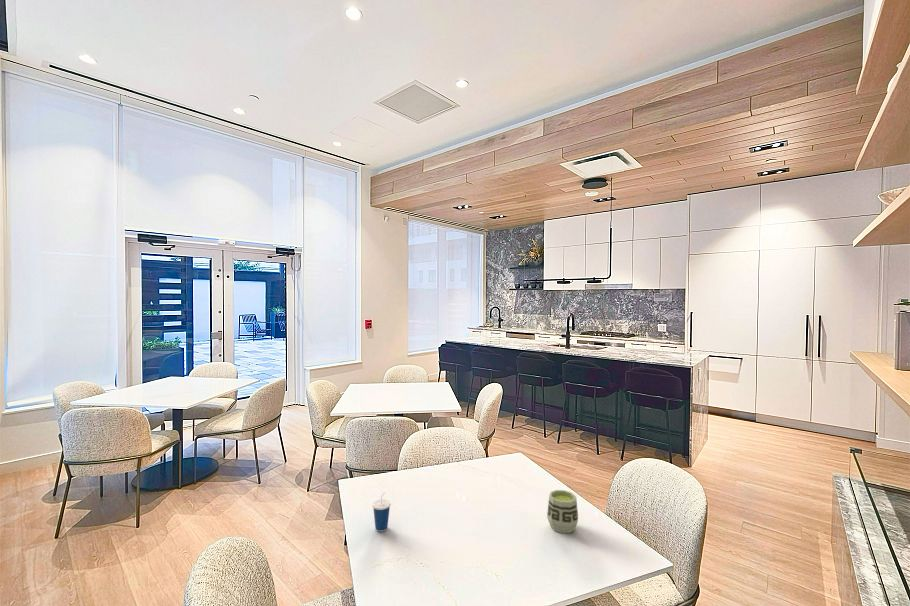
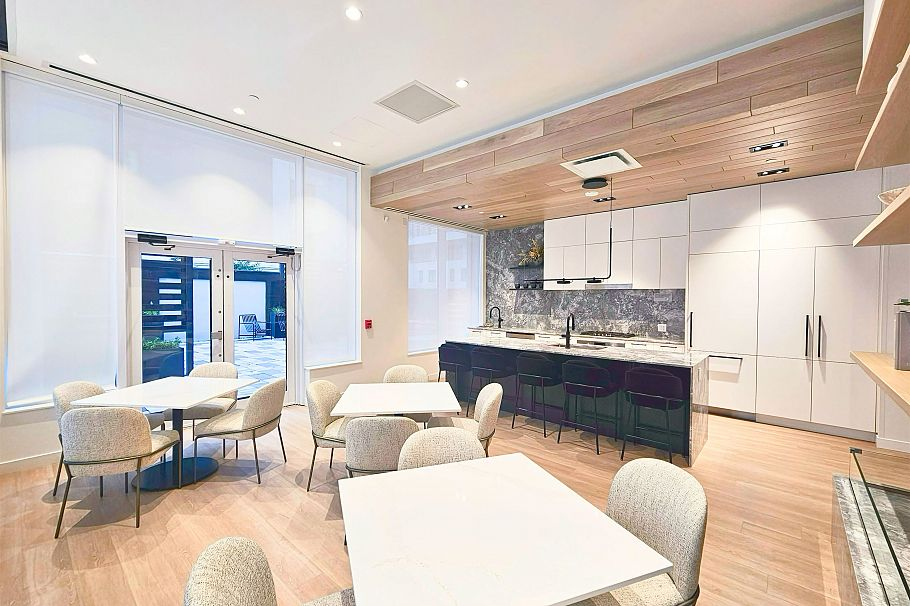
- cup (562, 511)
- cup (381, 509)
